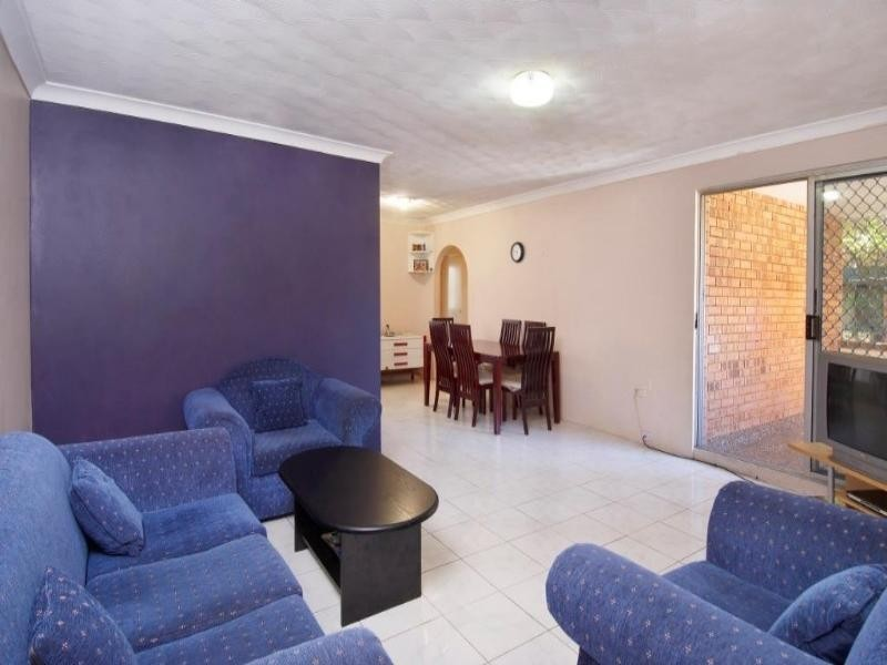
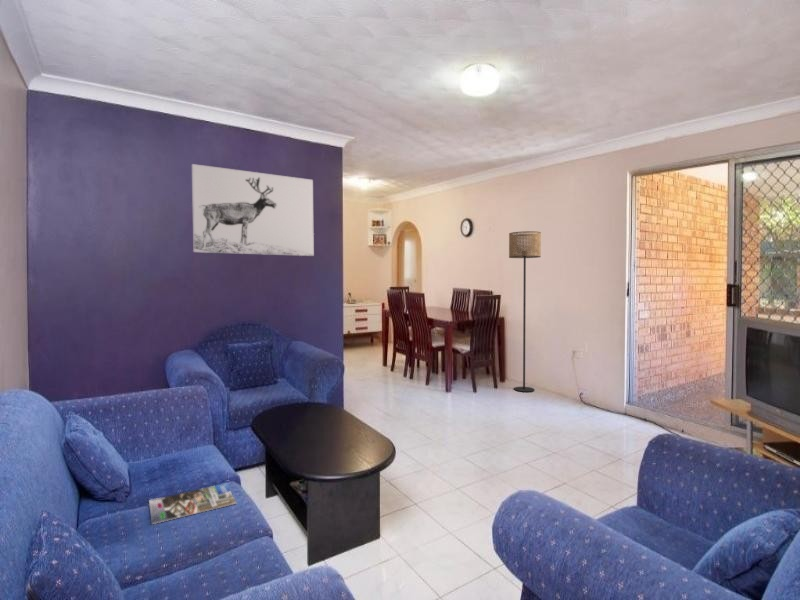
+ floor lamp (524, 311)
+ wall art (257, 213)
+ magazine (192, 501)
